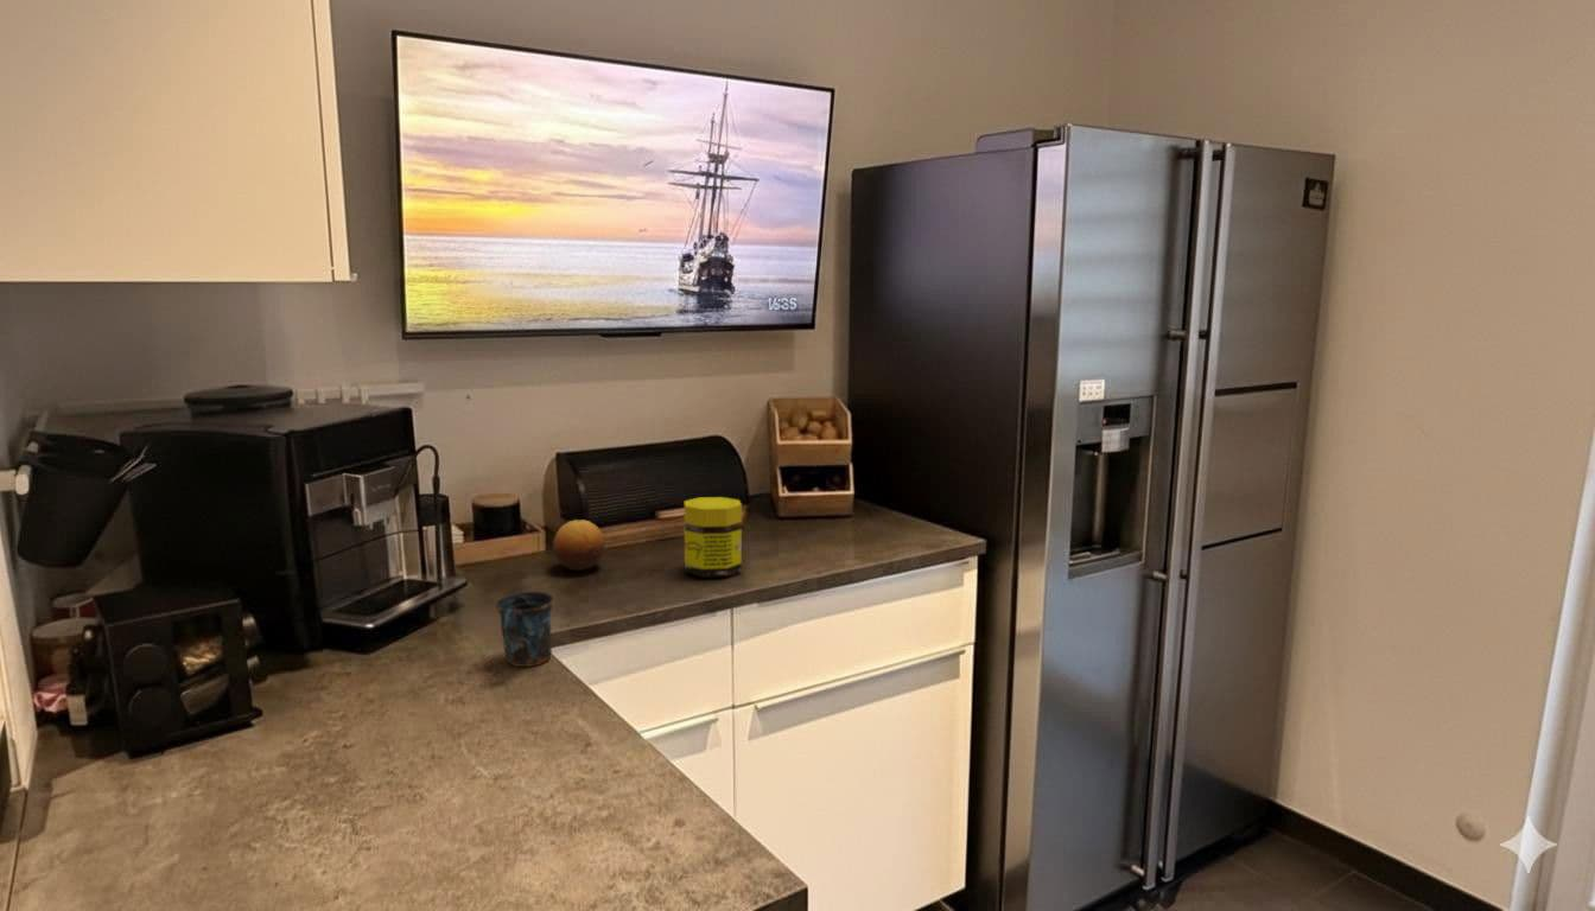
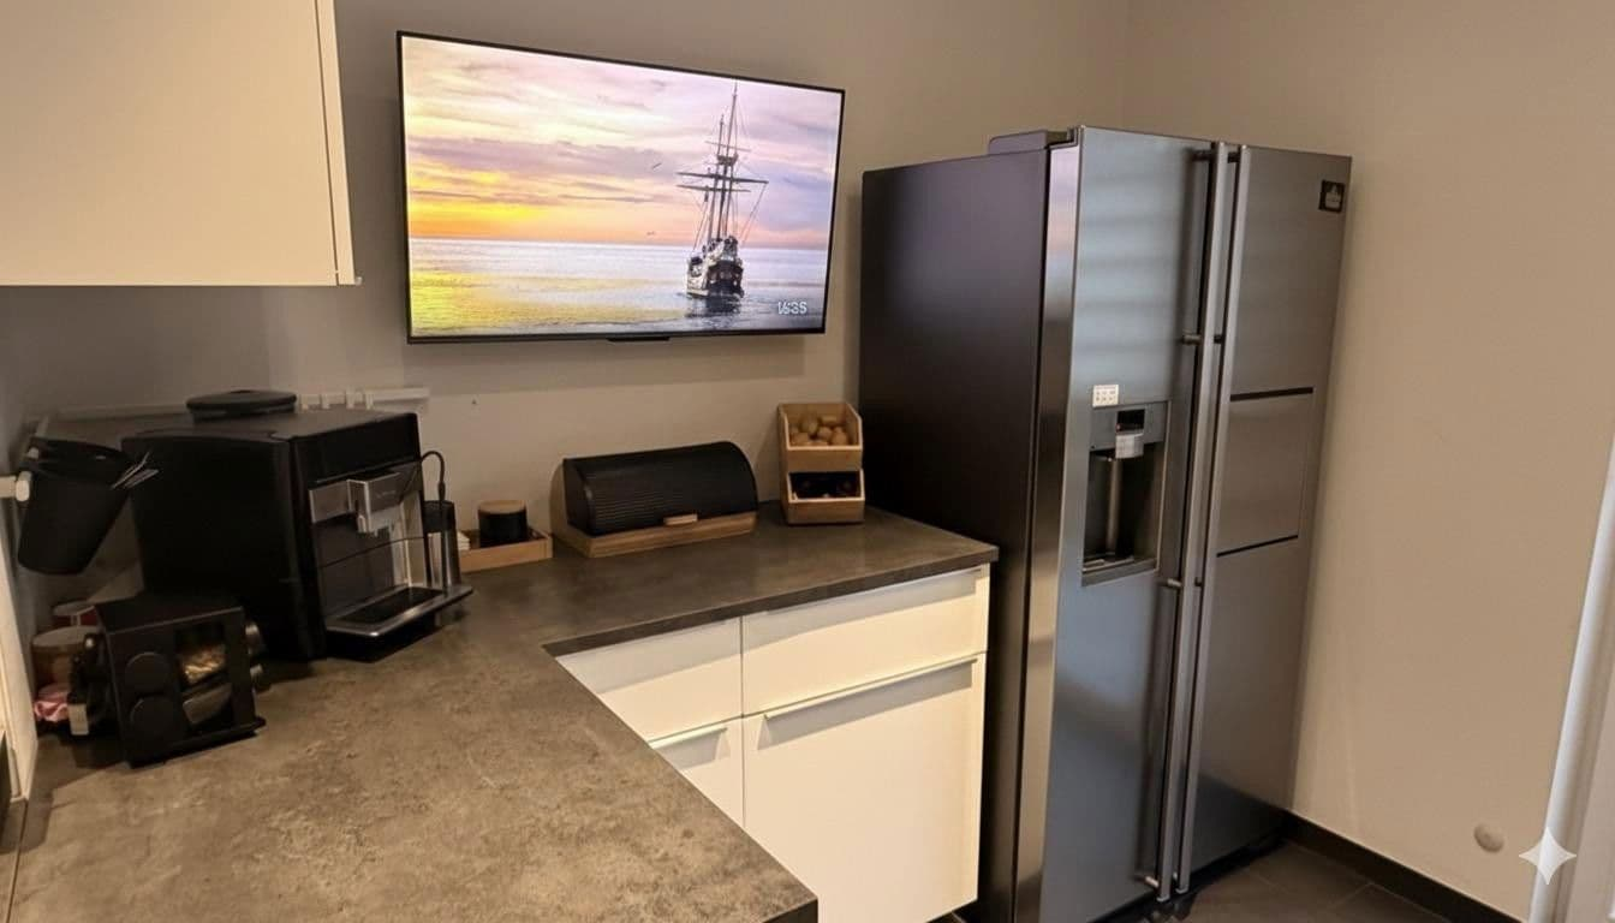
- fruit (579, 544)
- mug (517, 632)
- jar (712, 536)
